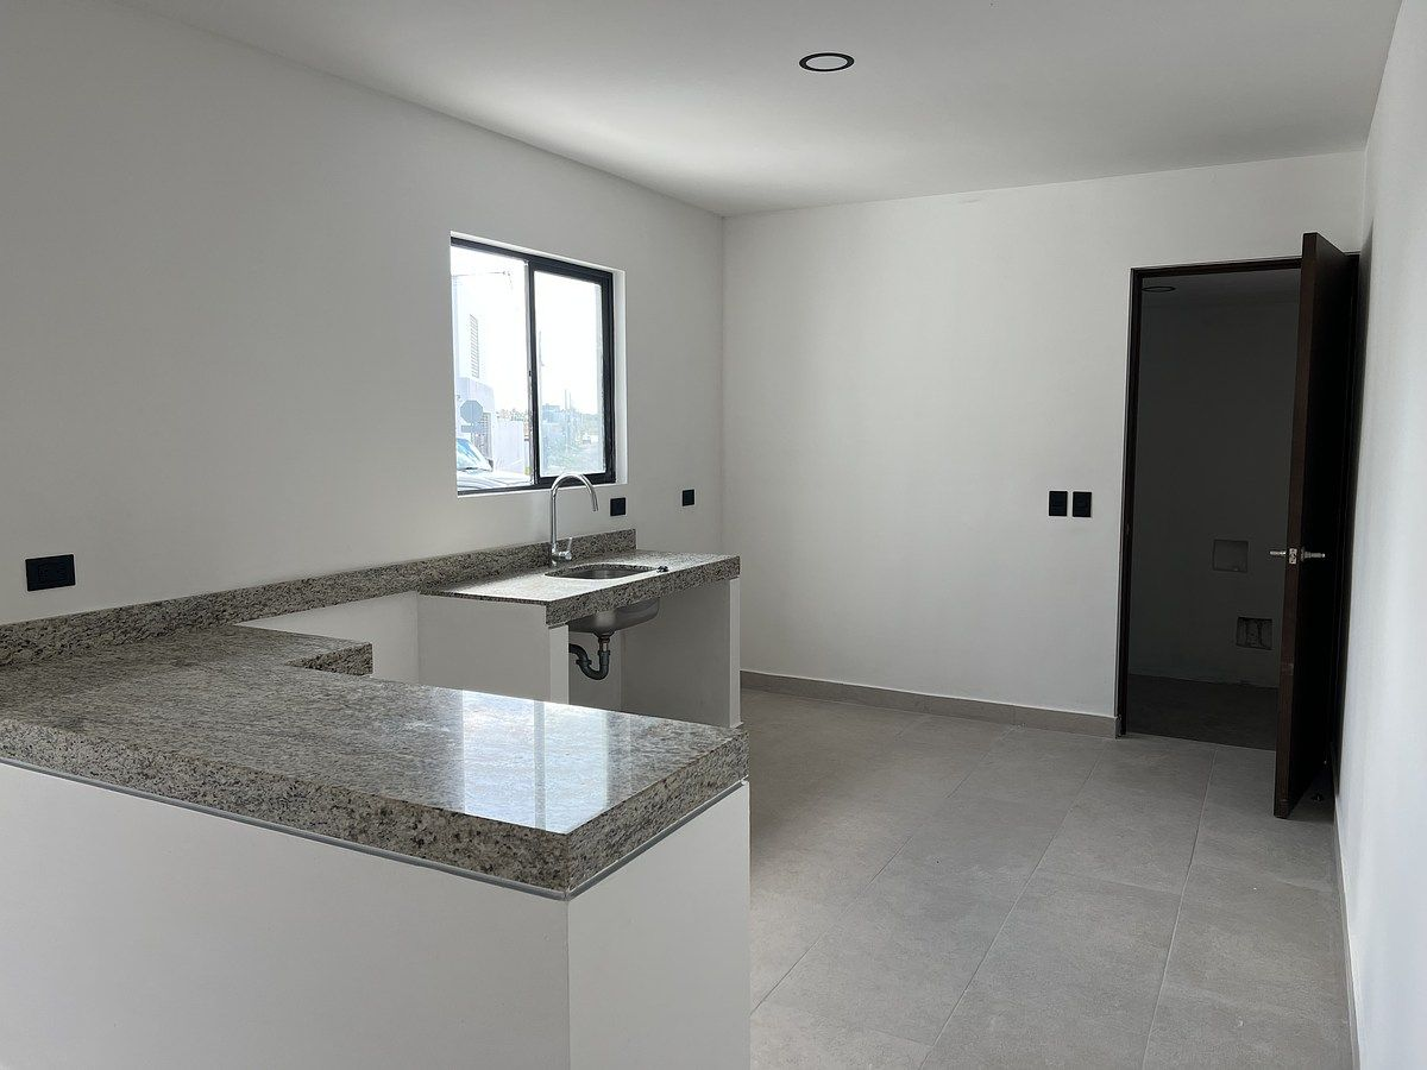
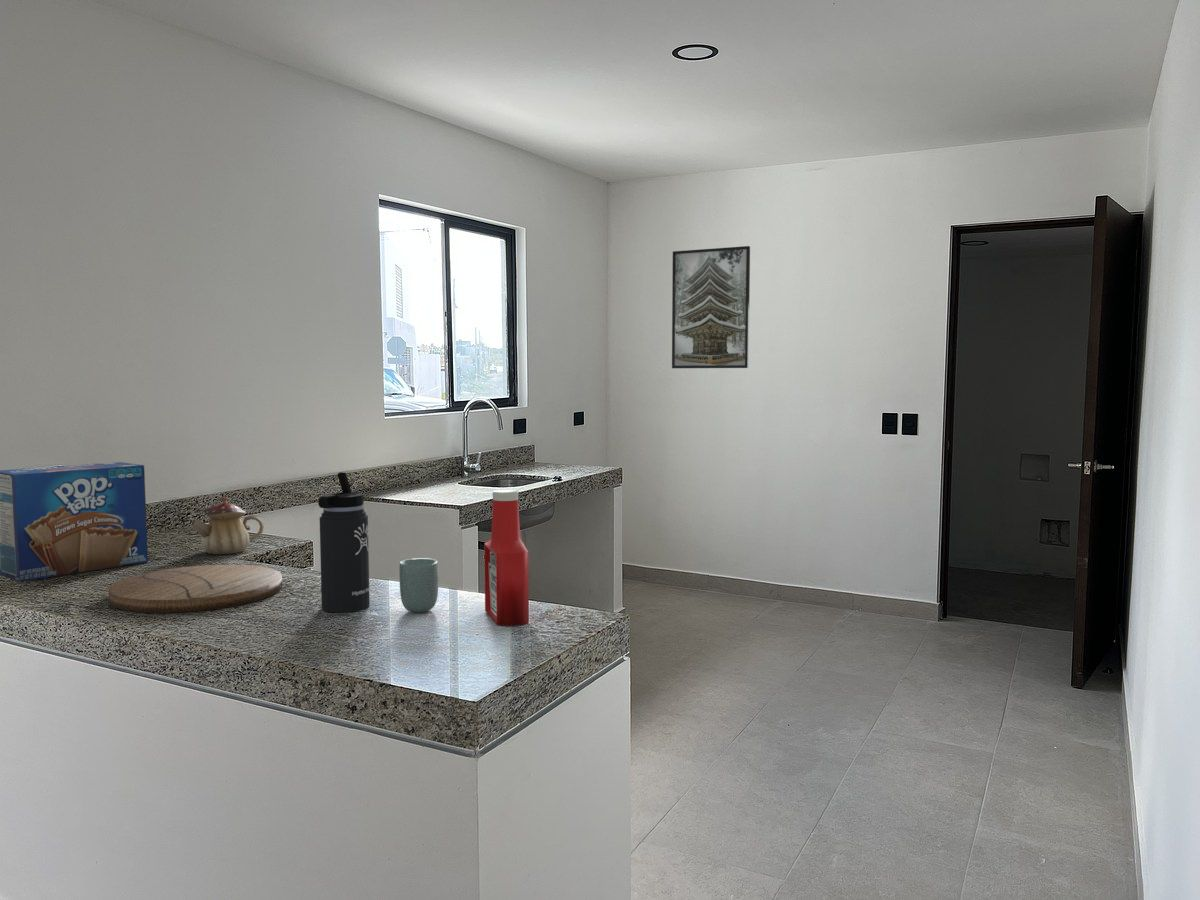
+ thermos bottle (340, 540)
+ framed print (710, 308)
+ cutting board (198, 586)
+ soap bottle (505, 554)
+ cup (419, 585)
+ teapot (228, 523)
+ toaster pastry box (73, 518)
